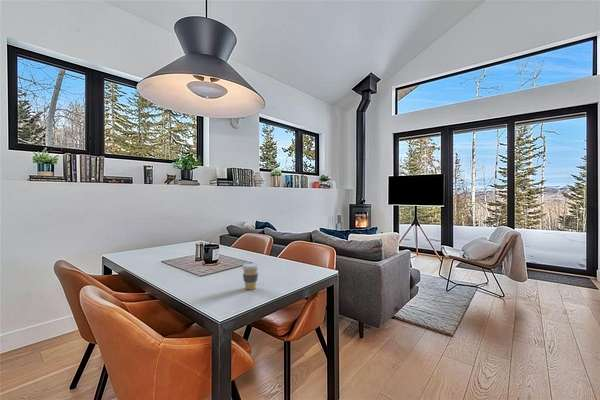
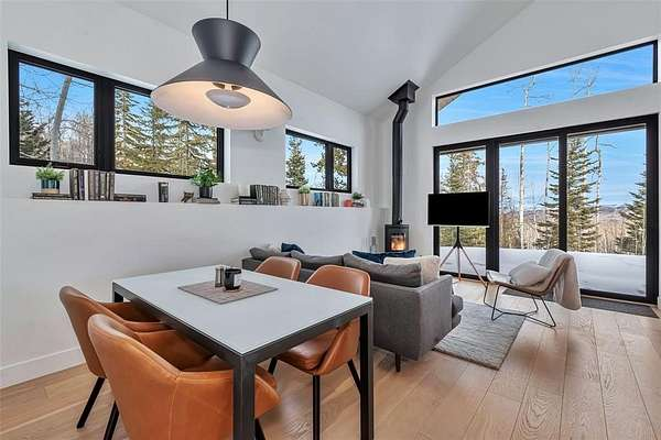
- coffee cup (250, 276)
